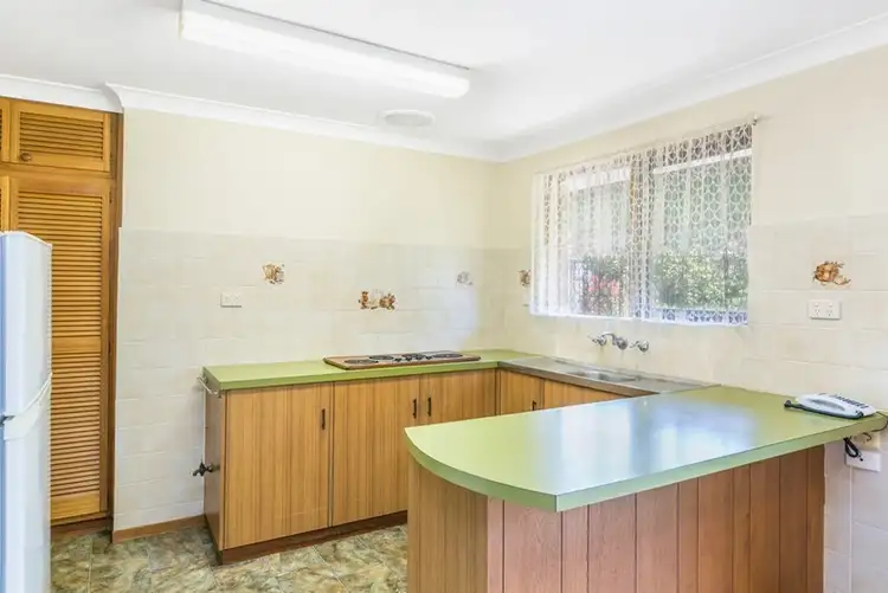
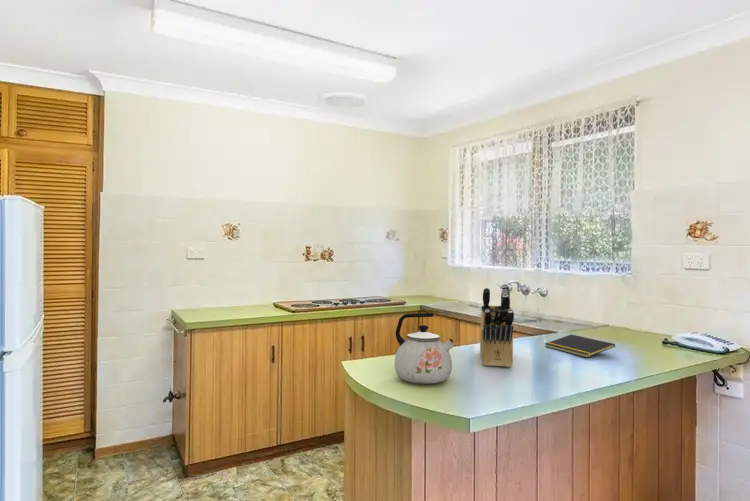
+ kettle (423, 346)
+ knife block (496, 321)
+ notepad (578, 345)
